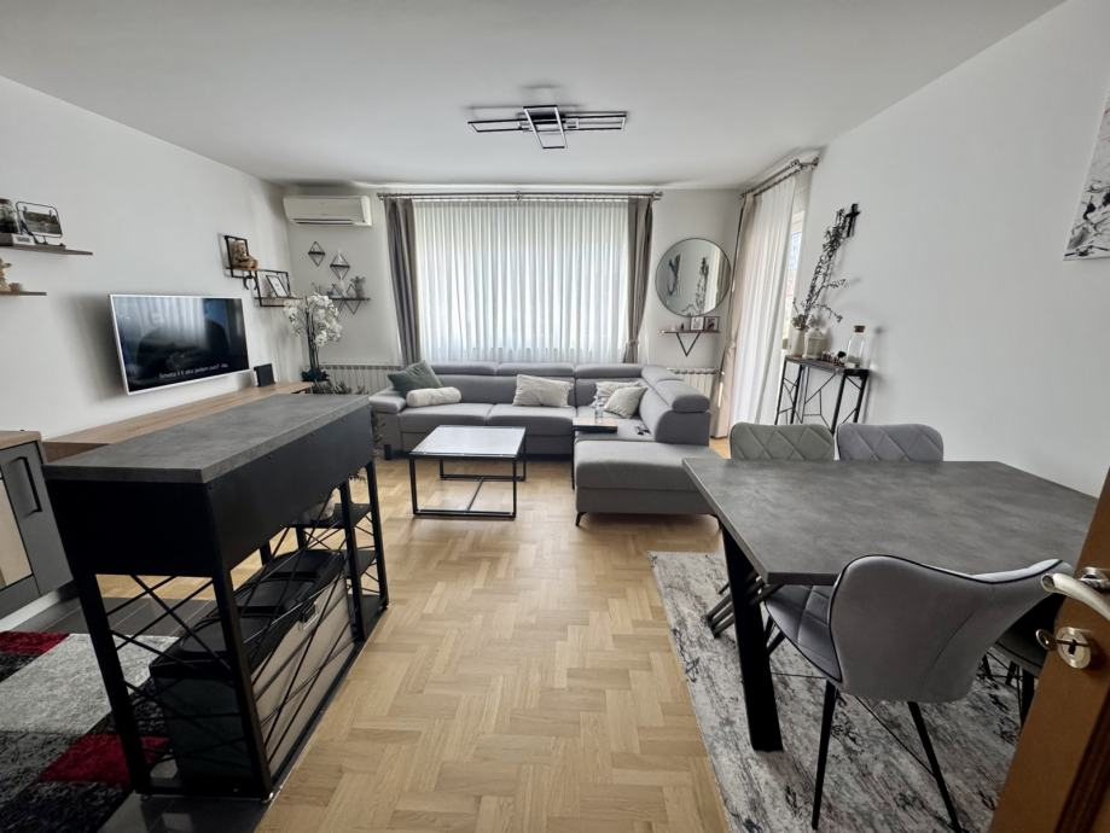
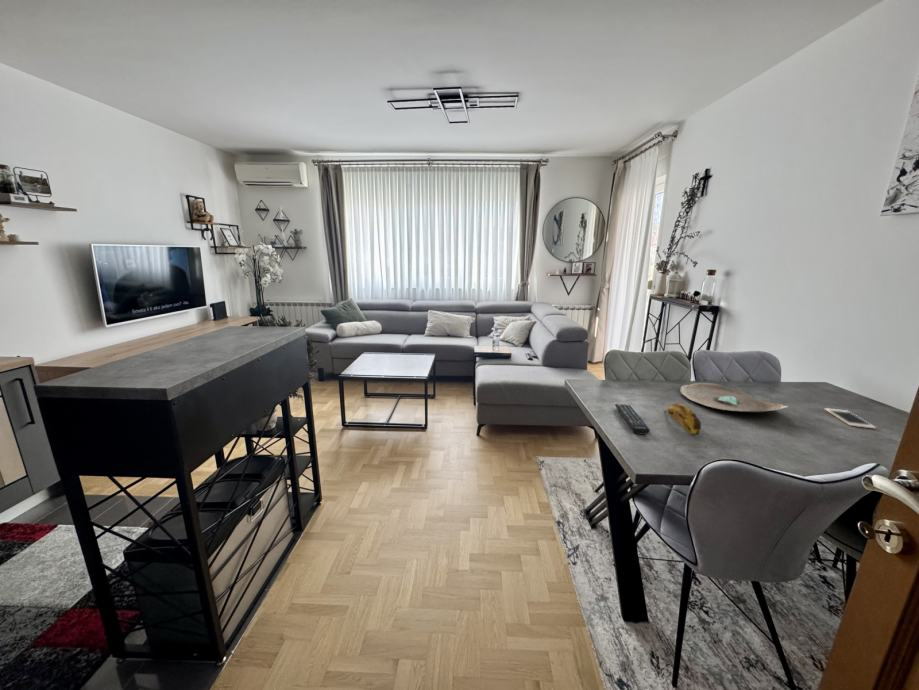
+ decorative bowl (727, 396)
+ remote control (630, 417)
+ banana (680, 415)
+ cell phone (848, 417)
